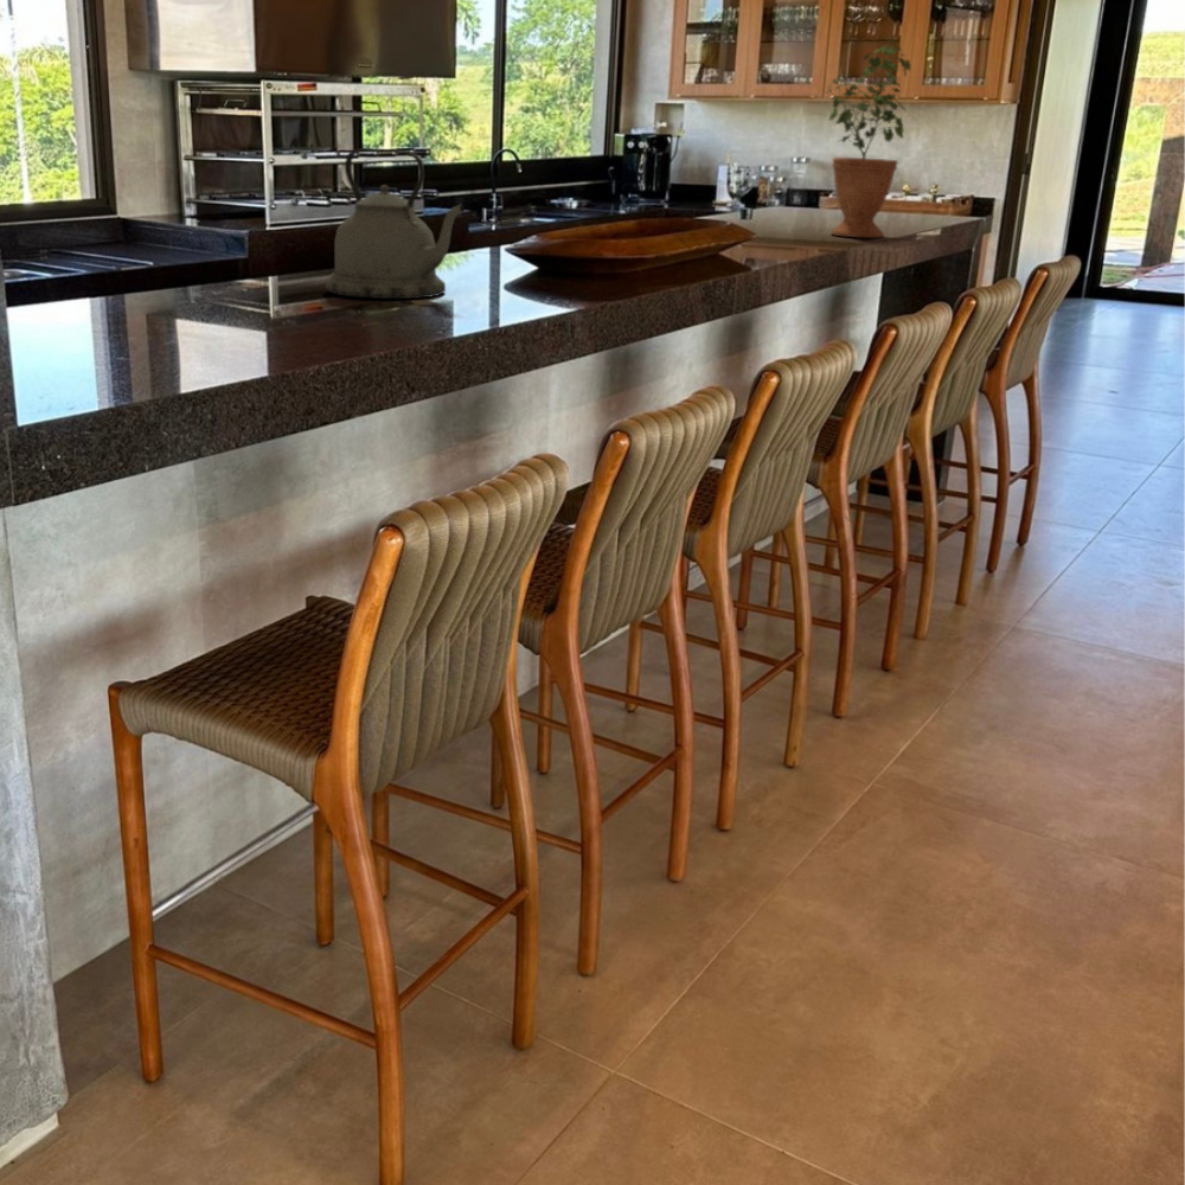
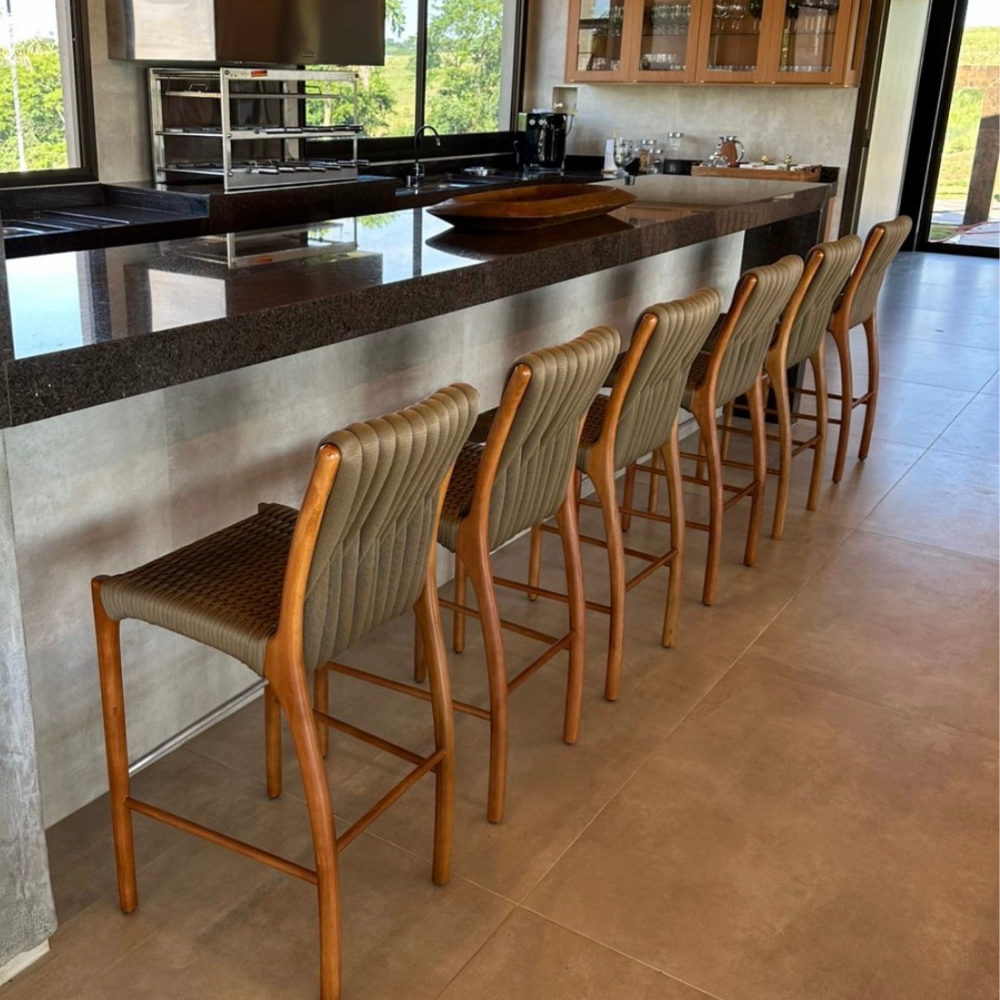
- potted plant (866, 136)
- kettle (392, 222)
